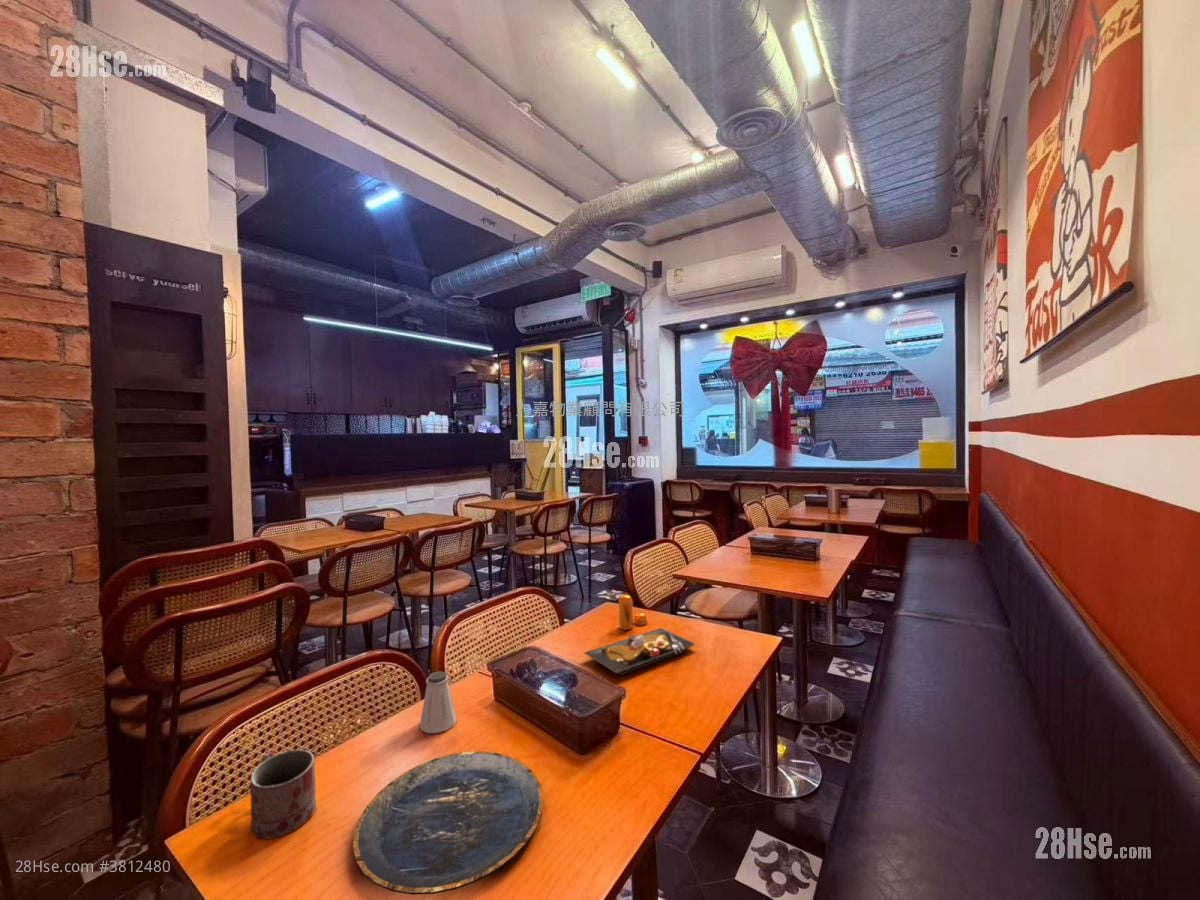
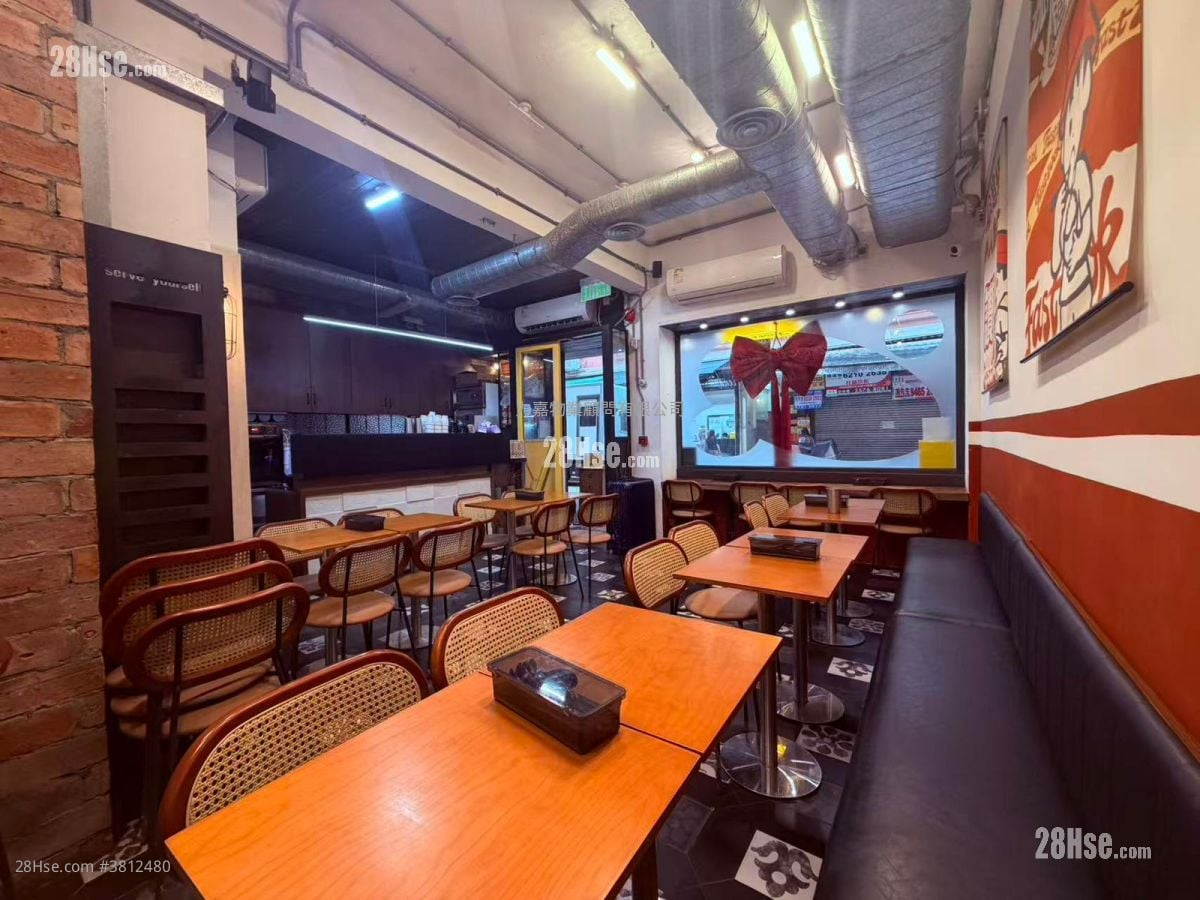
- mug (283, 785)
- plate (645, 645)
- plate (453, 813)
- saltshaker (437, 699)
- pepper shaker (632, 608)
